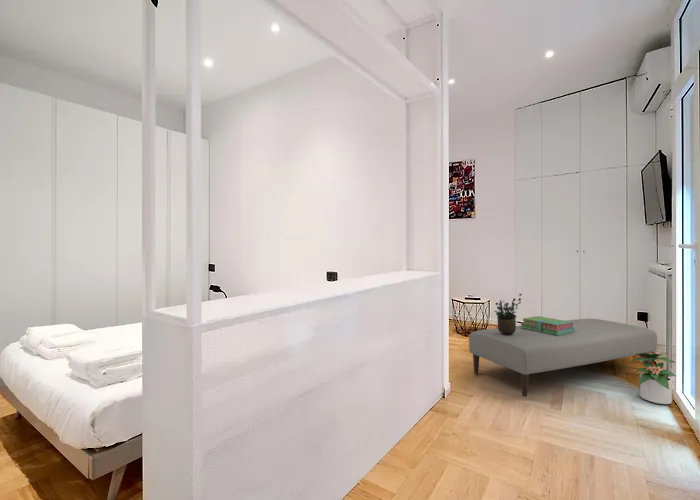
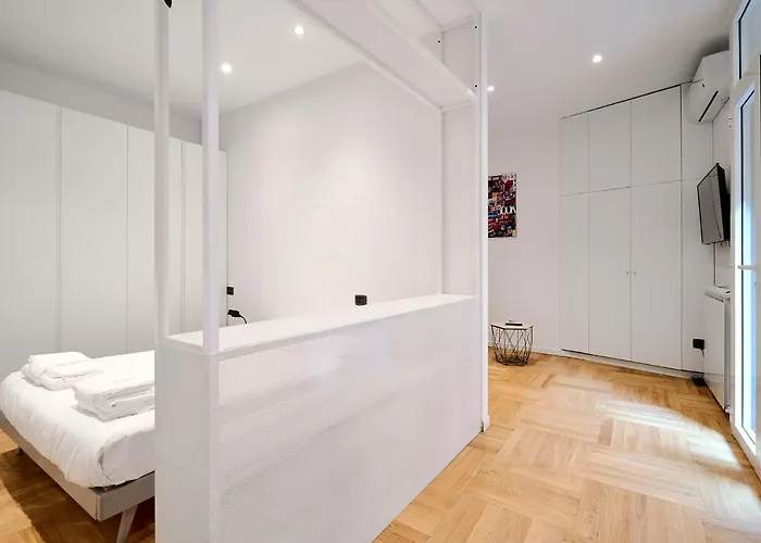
- potted plant (653, 374)
- ottoman (563, 350)
- potted plant (507, 313)
- stack of books (546, 324)
